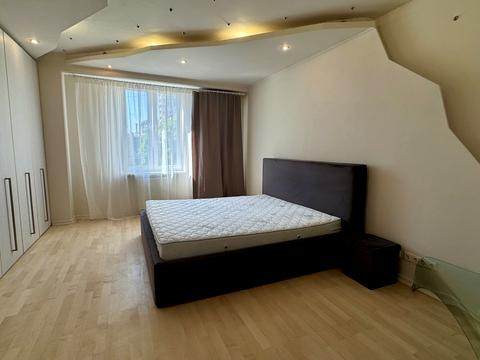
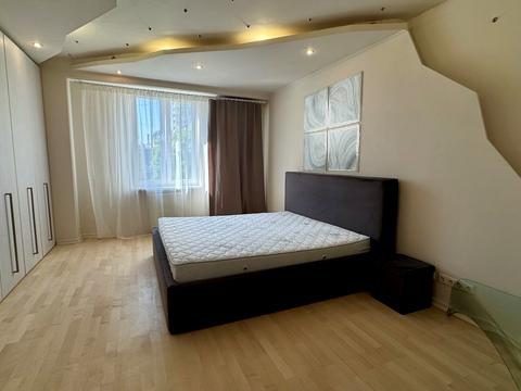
+ wall art (328, 130)
